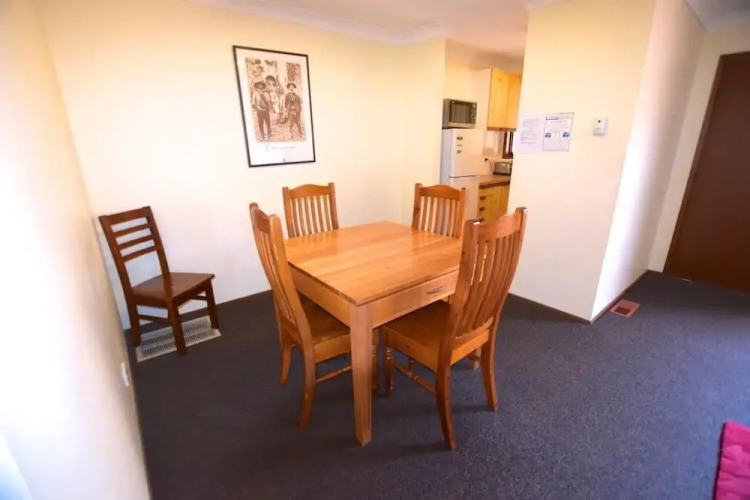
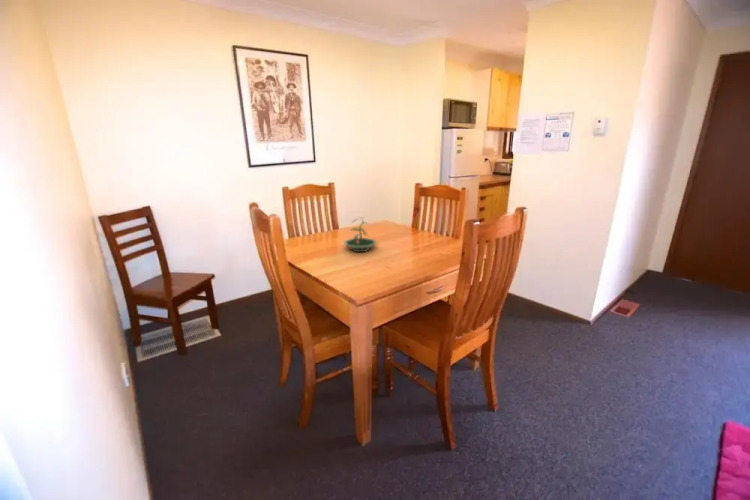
+ terrarium (360, 225)
